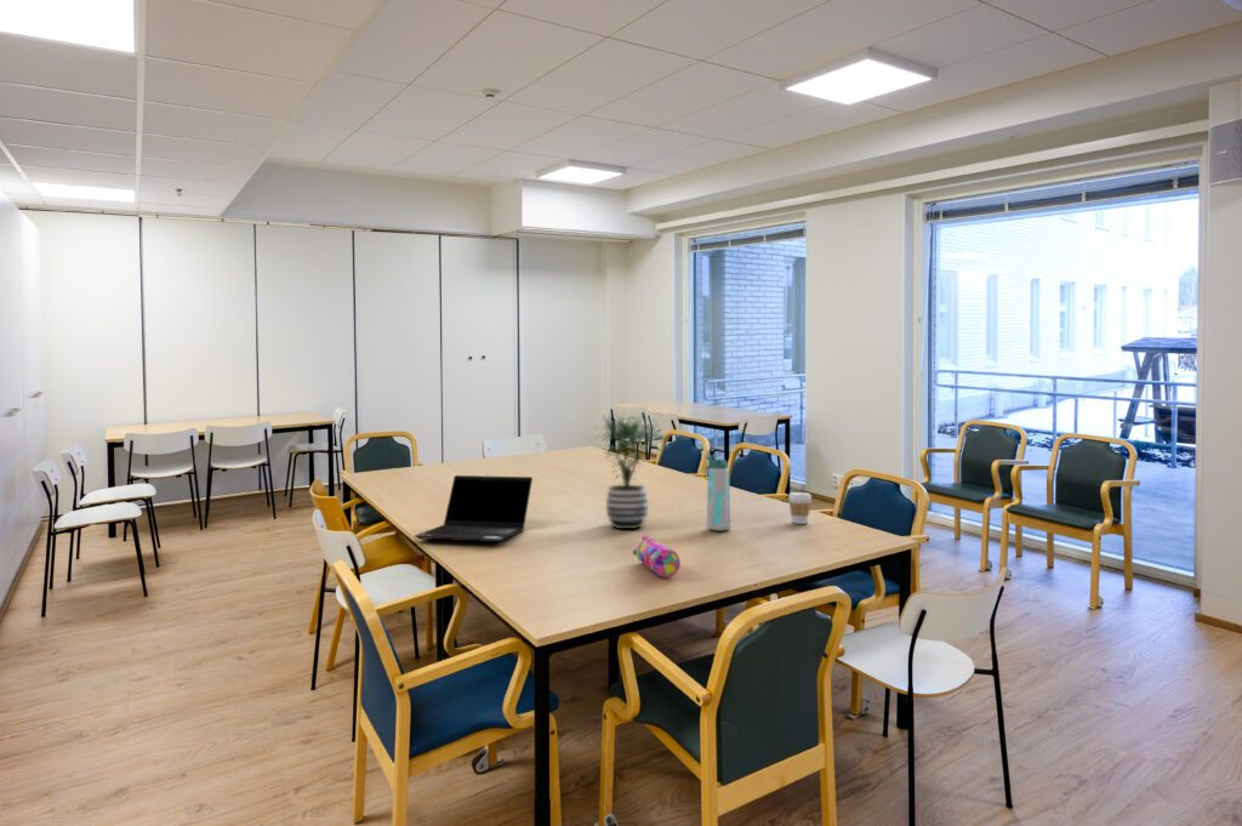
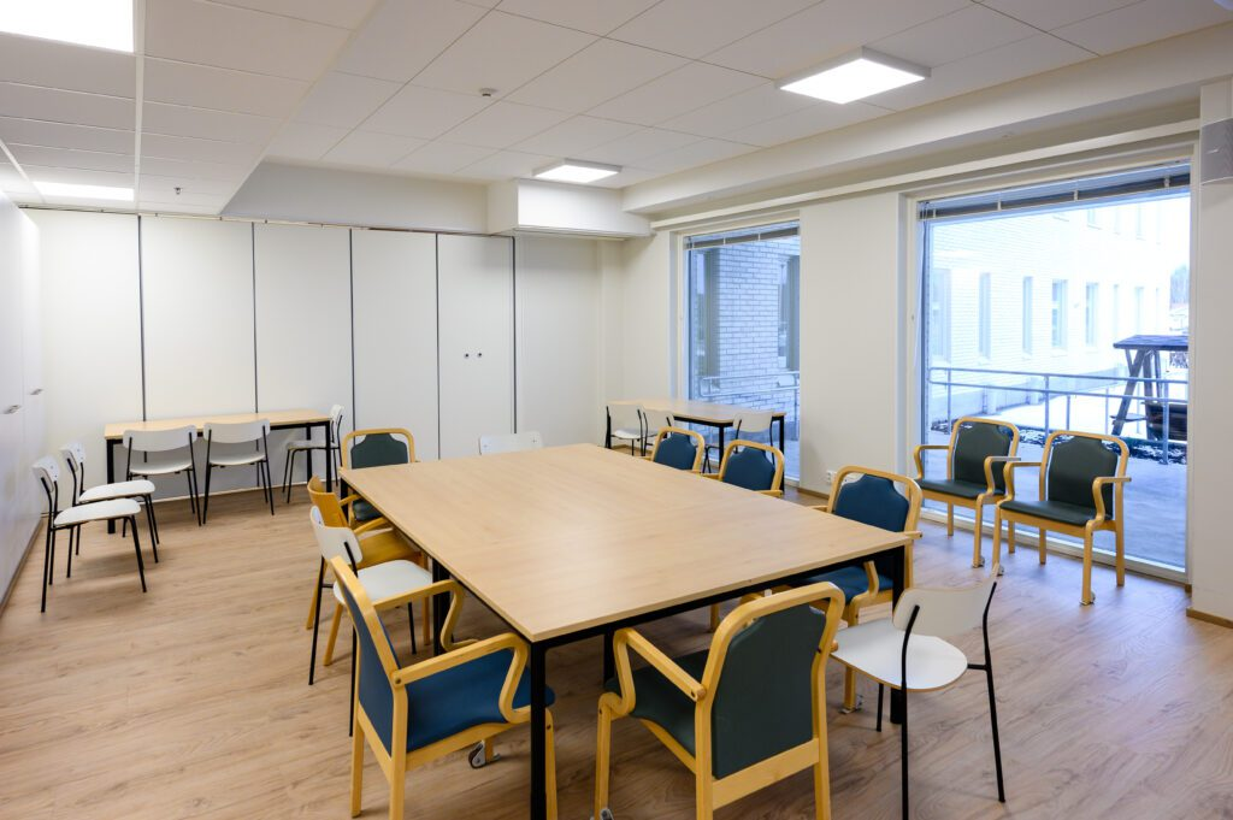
- laptop computer (475, 507)
- water bottle (717, 492)
- potted plant (629, 468)
- pencil case (656, 556)
- coffee cup (799, 507)
